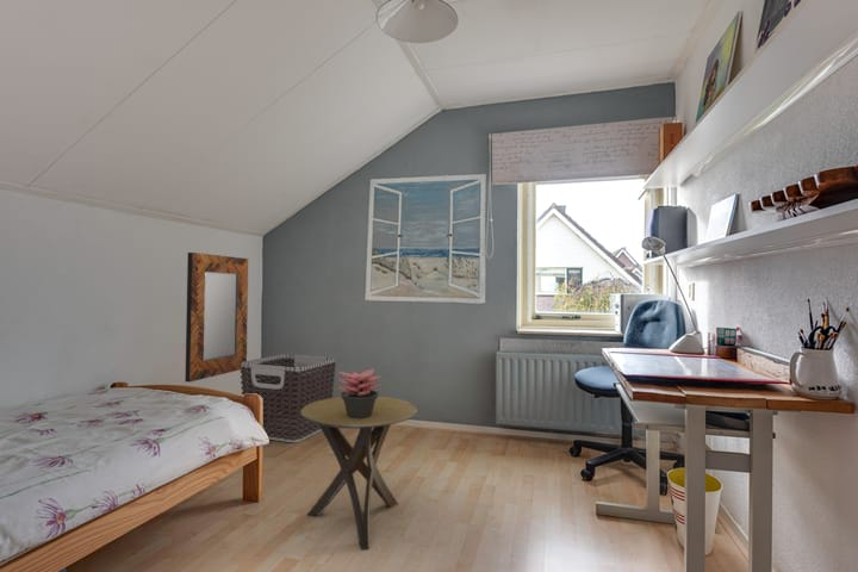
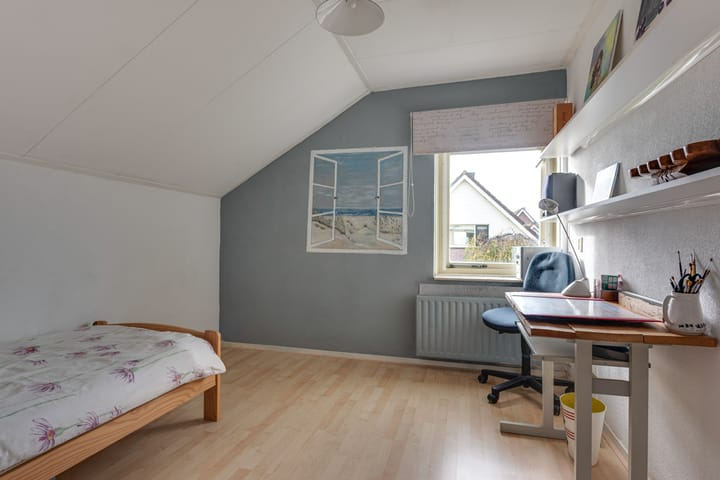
- home mirror (219, 315)
- succulent plant (359, 392)
- clothes hamper (290, 394)
- side table (359, 464)
